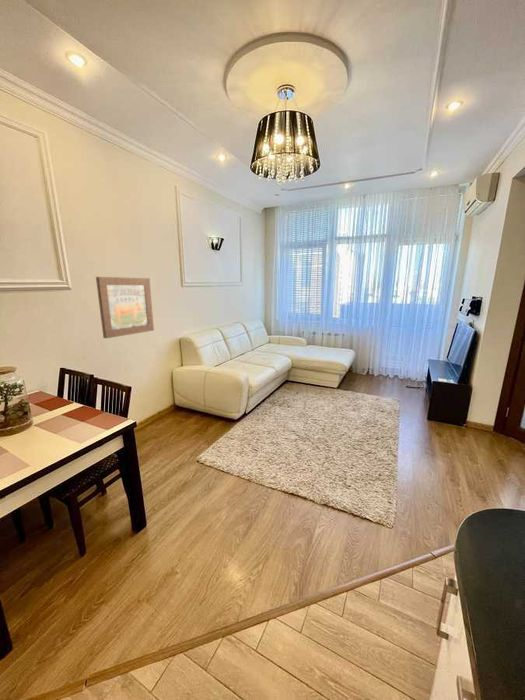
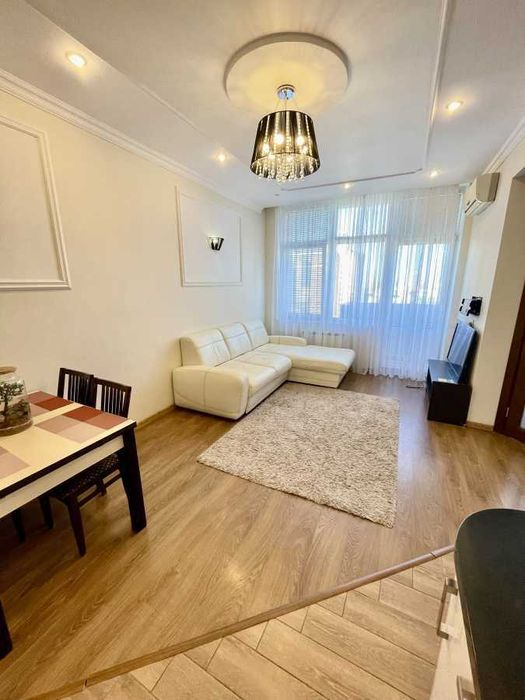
- wall art (127, 306)
